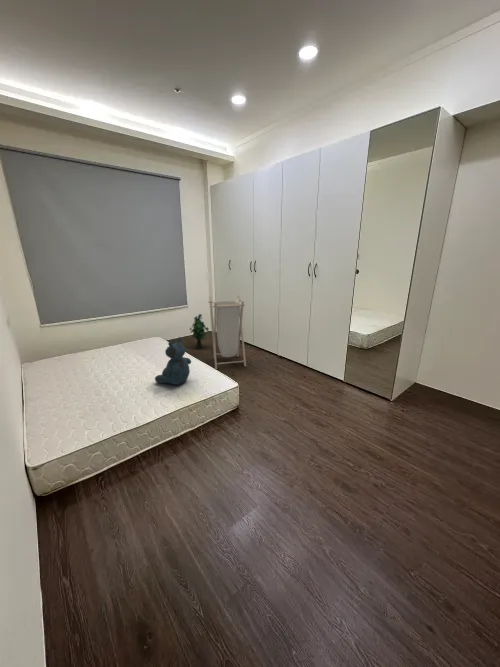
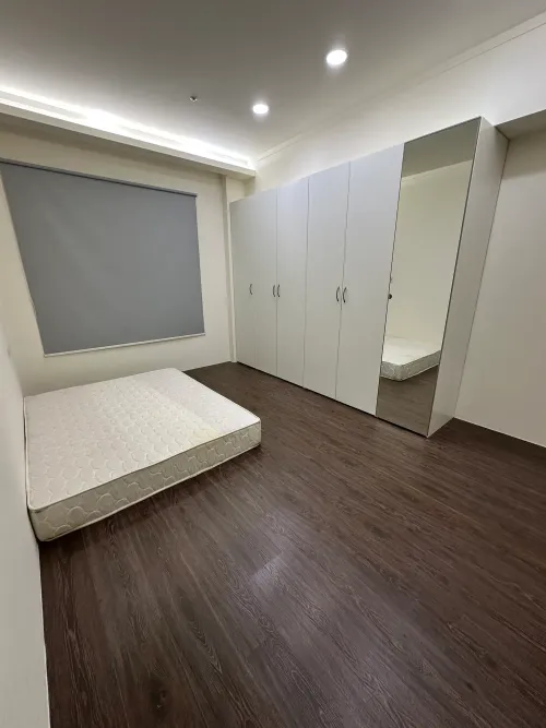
- laundry hamper (227, 331)
- teddy bear (171, 360)
- decorative plant (198, 330)
